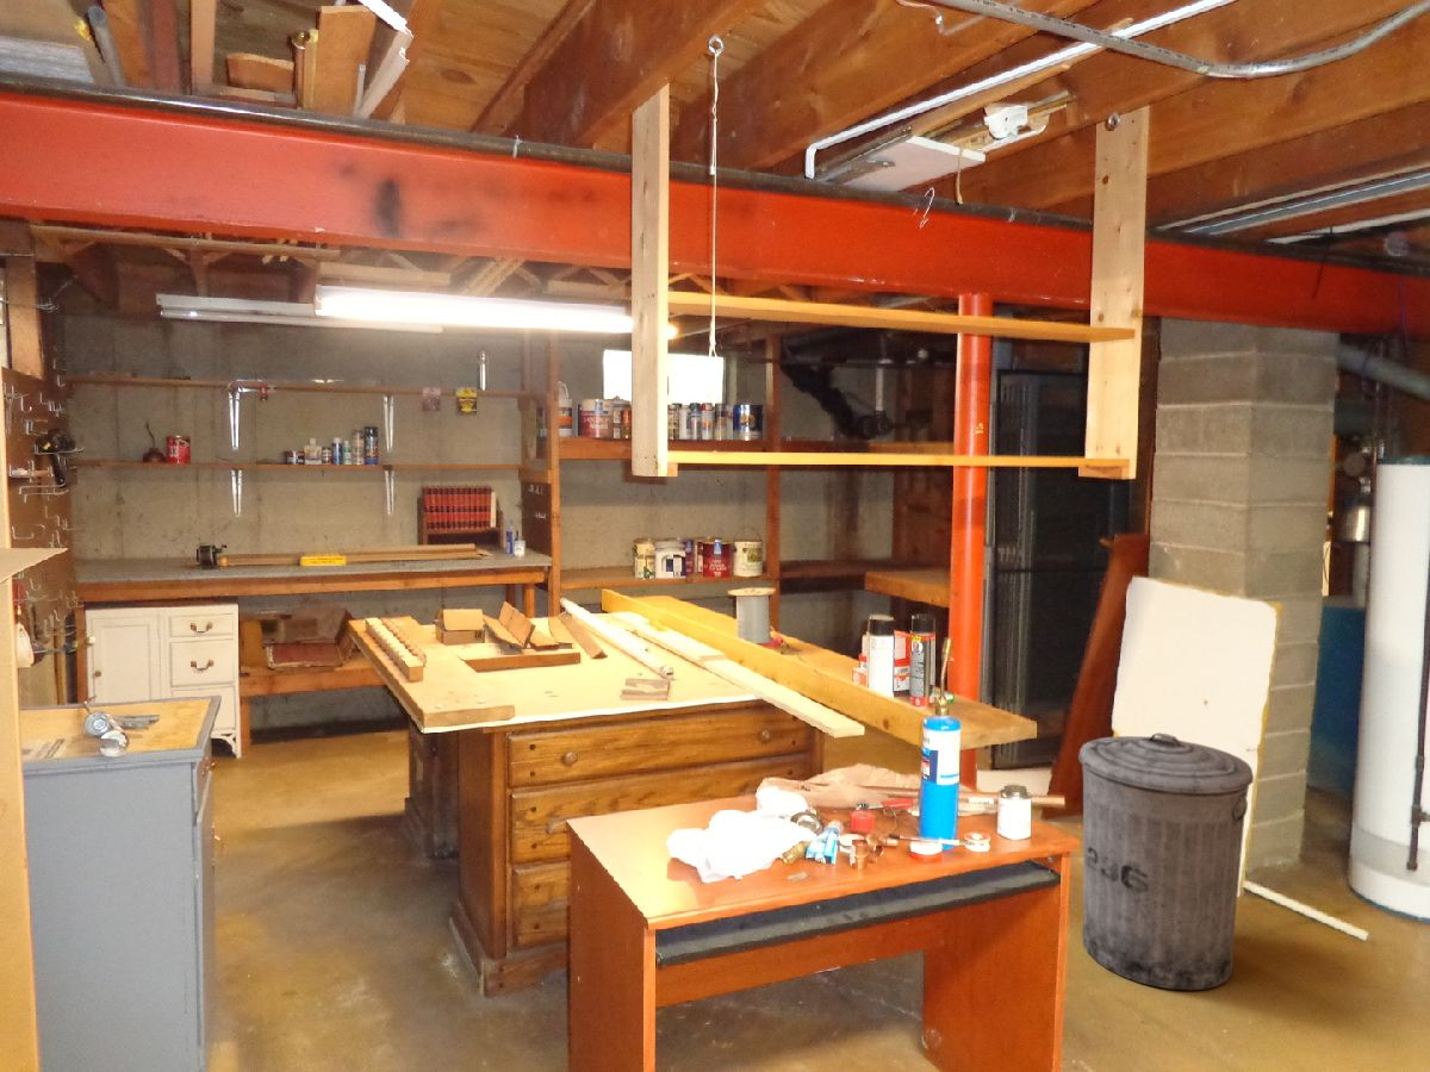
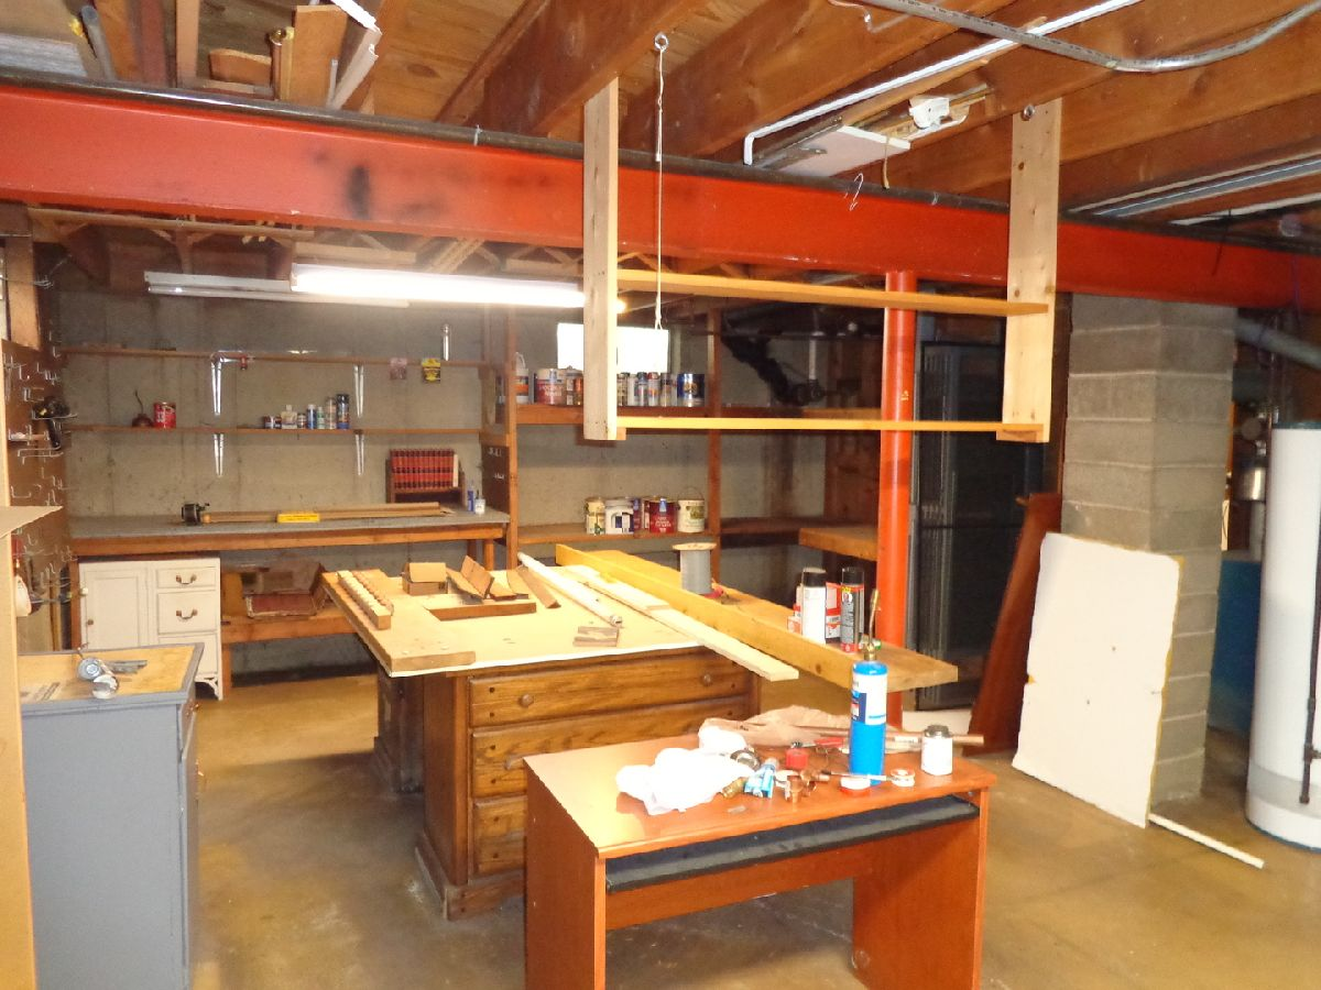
- trash can (1159, 844)
